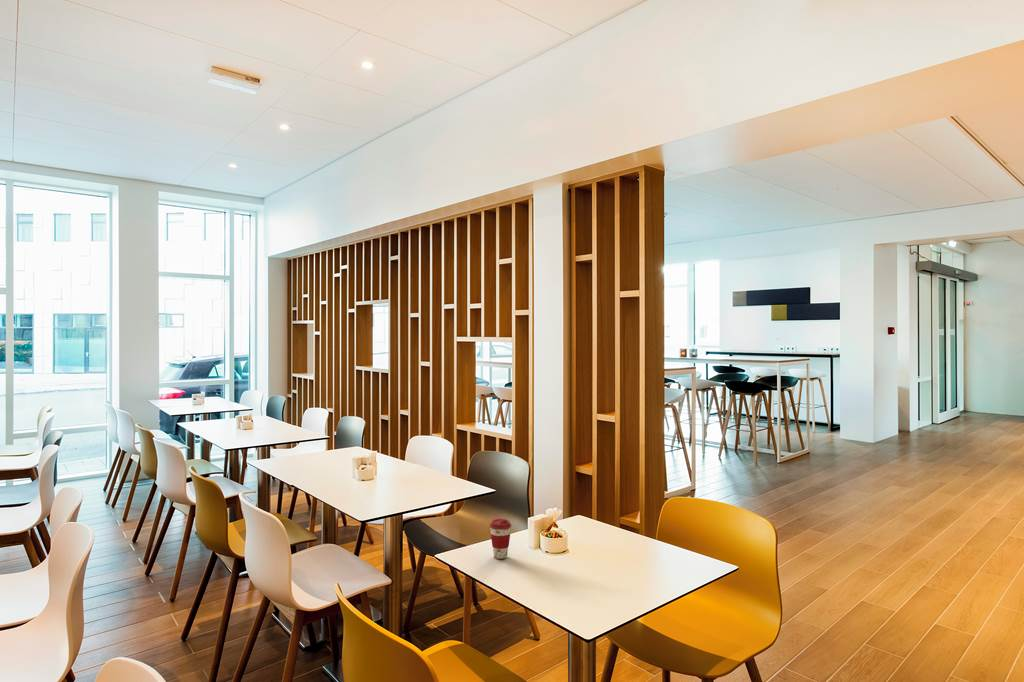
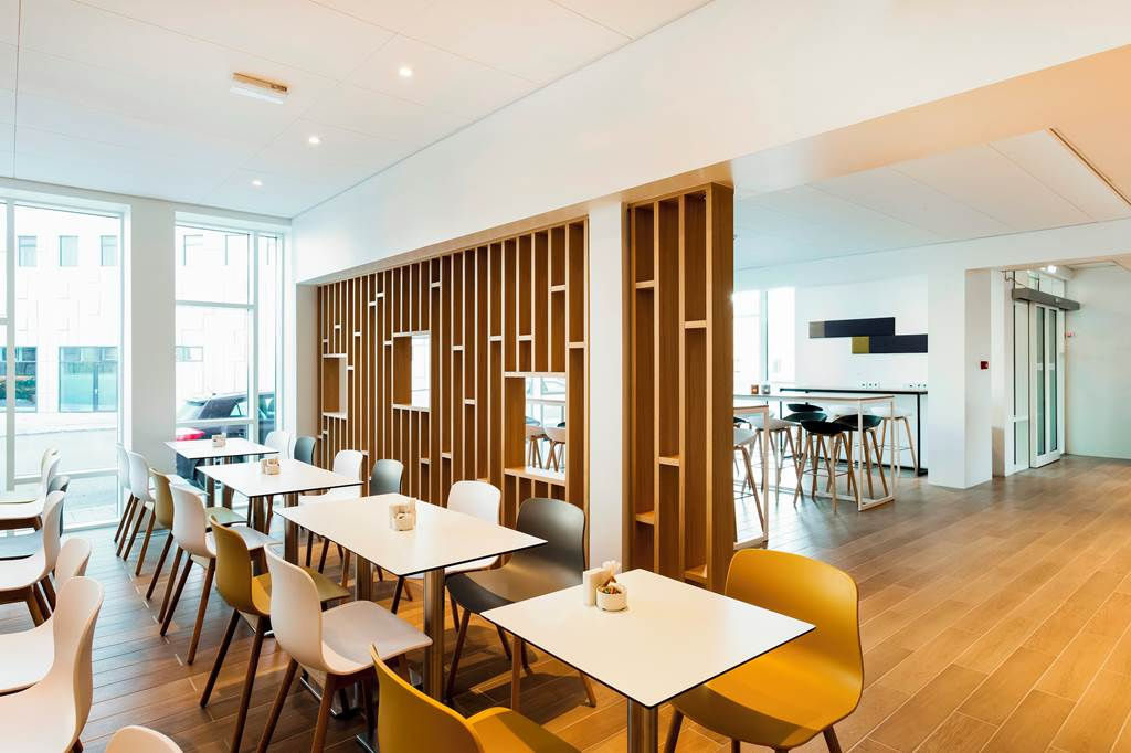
- coffee cup (500, 538)
